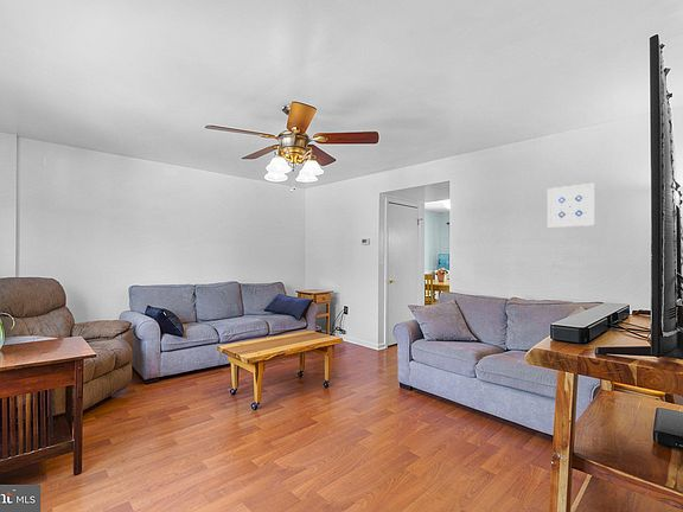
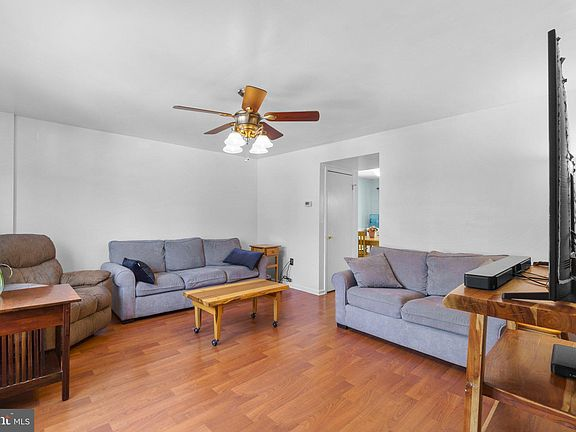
- wall art (570, 206)
